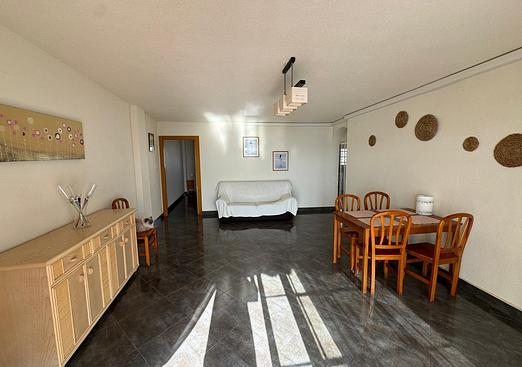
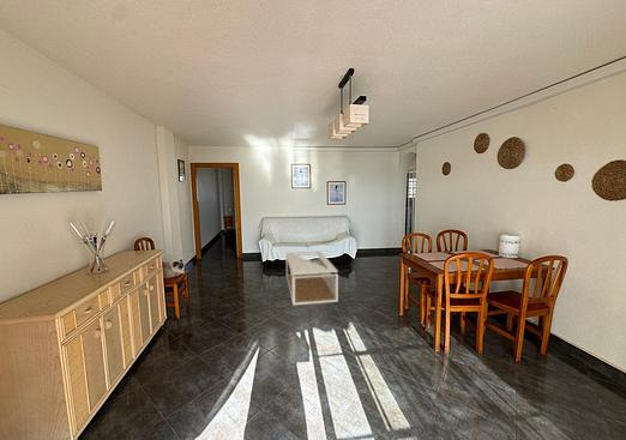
+ coffee table (308, 273)
